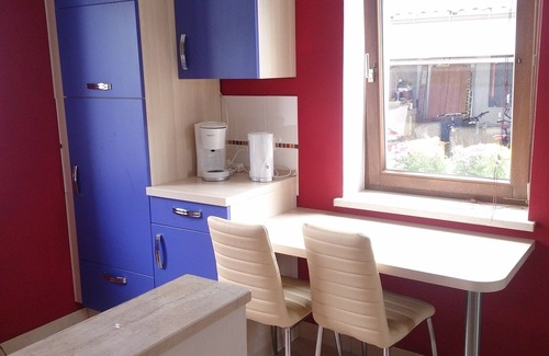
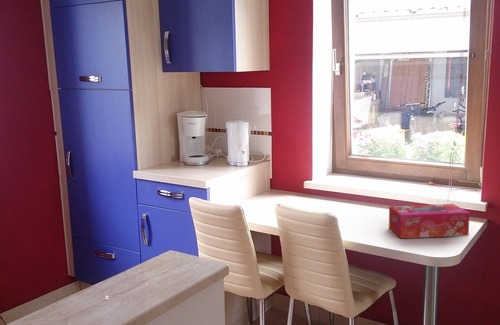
+ tissue box (427, 220)
